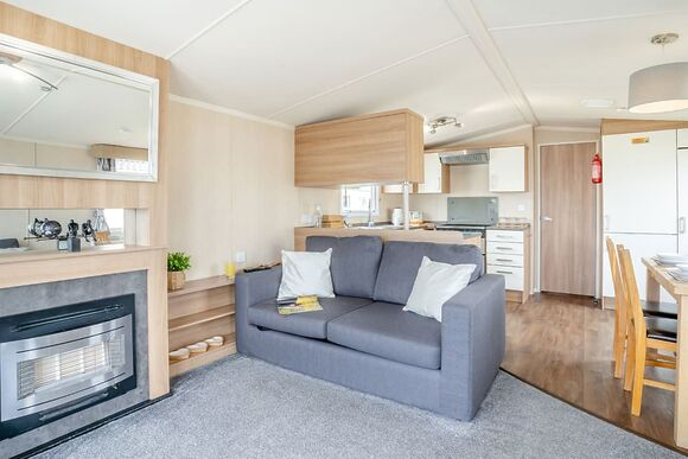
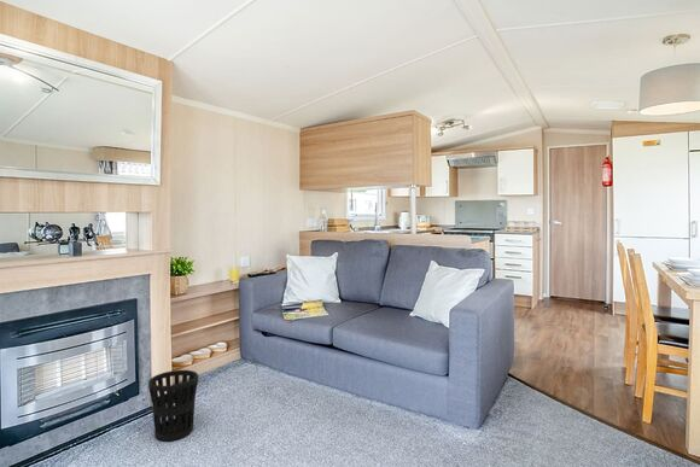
+ wastebasket (173, 404)
